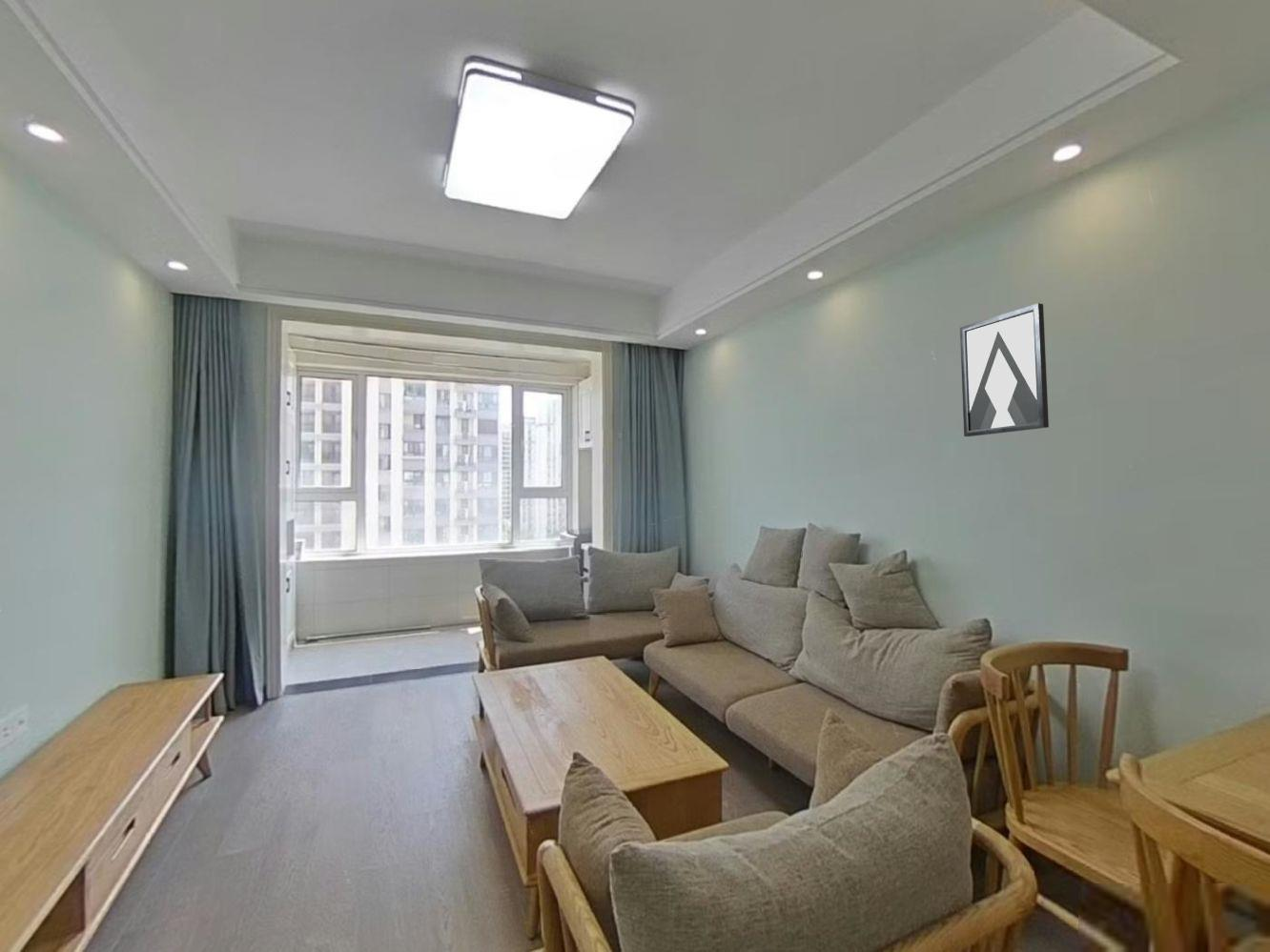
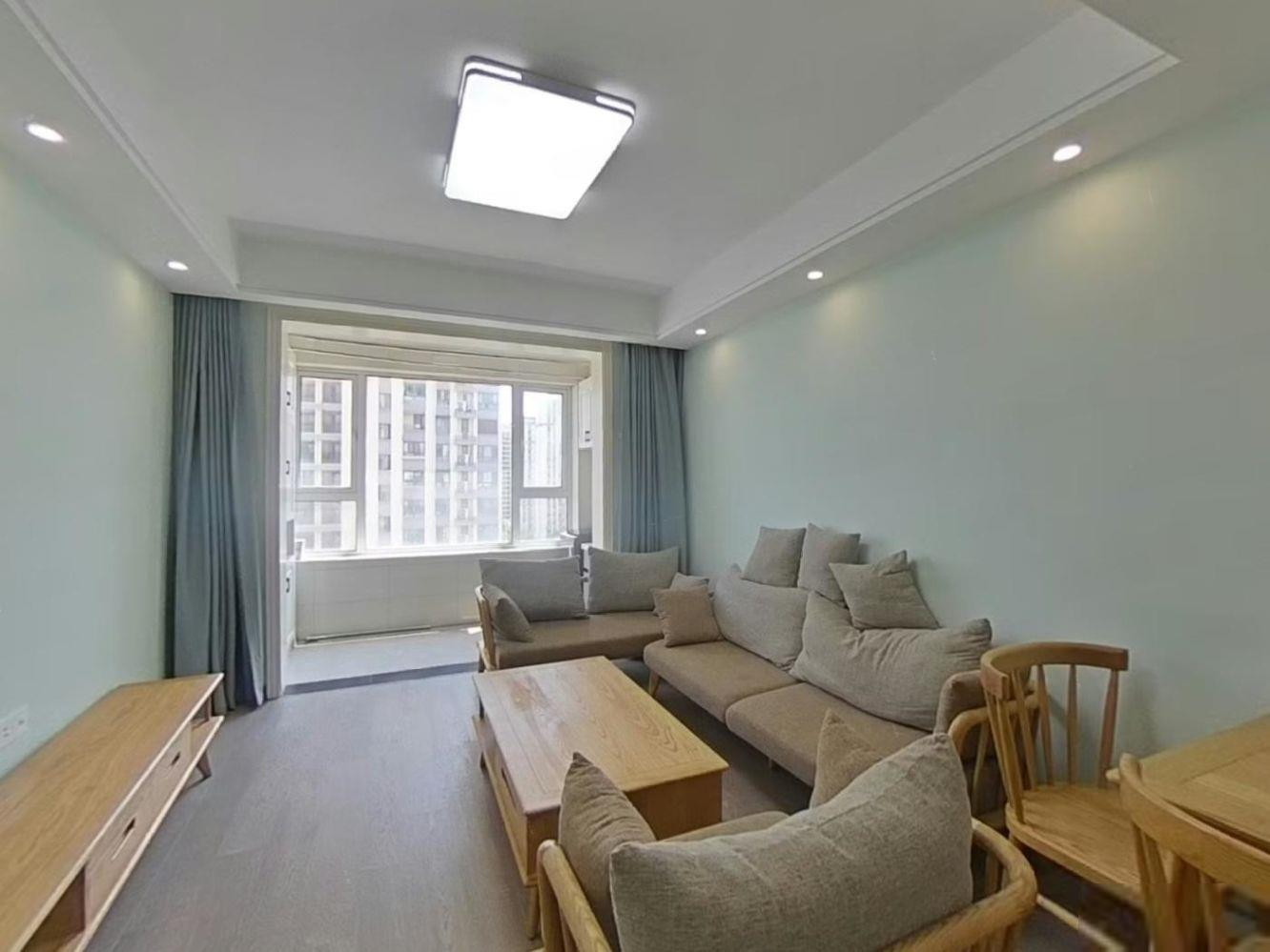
- wall art (1001, 374)
